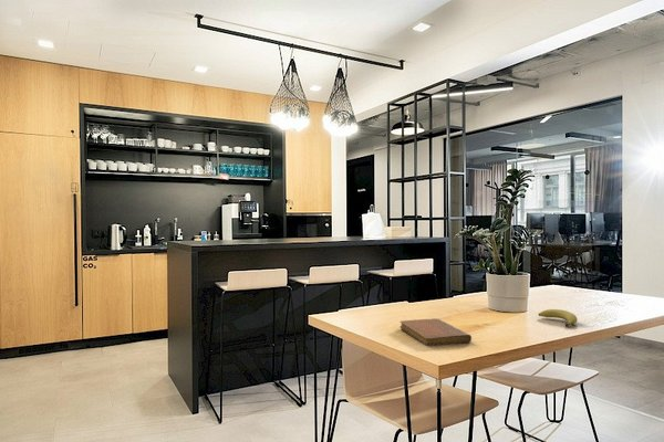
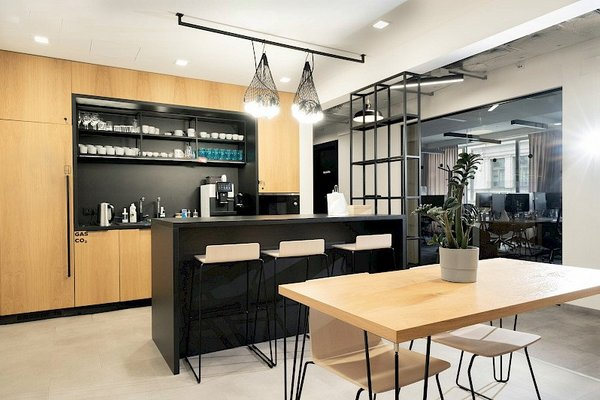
- notebook (433, 330)
- fruit (560, 316)
